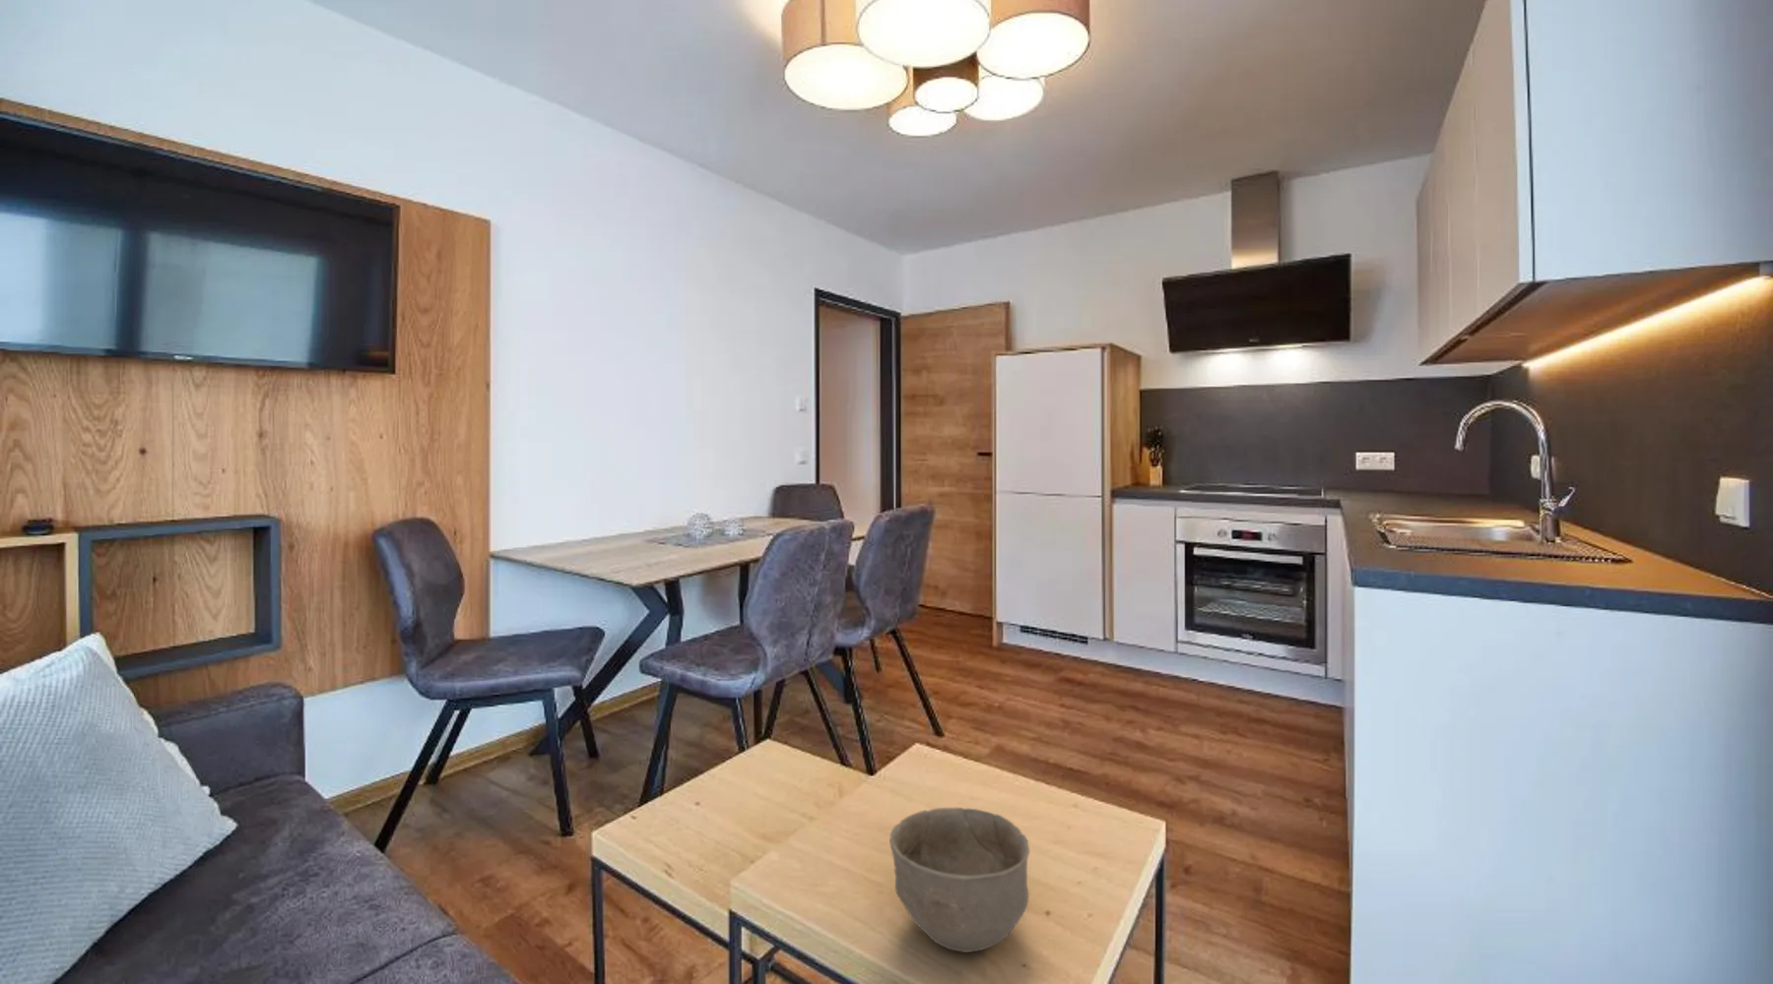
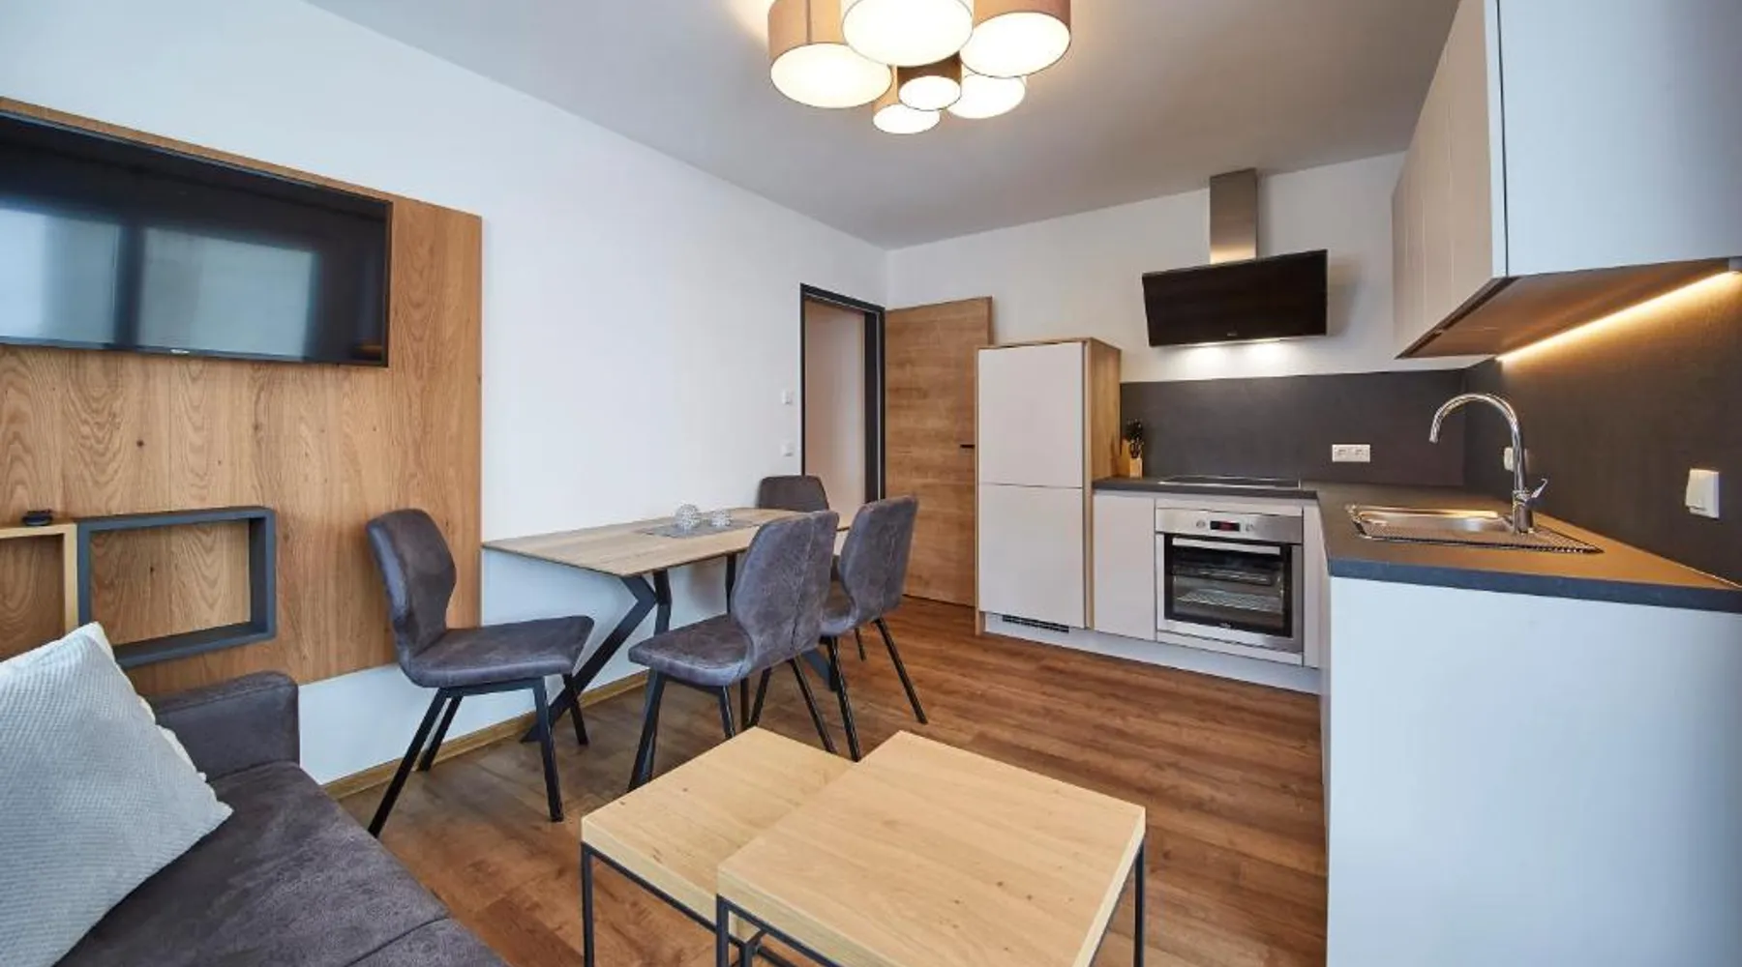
- bowl (960, 885)
